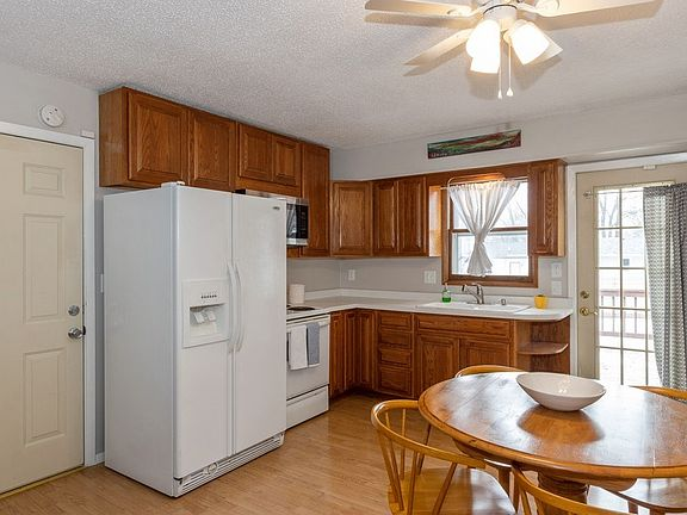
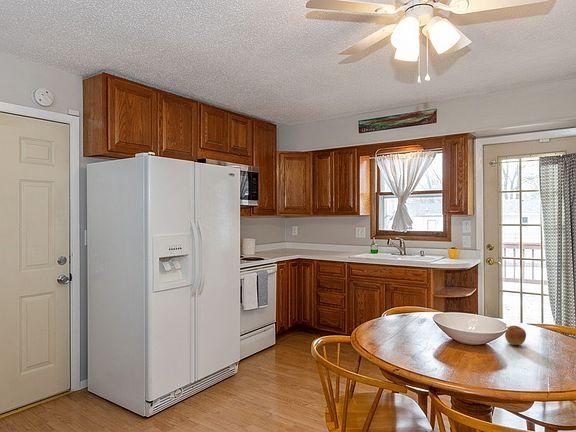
+ apple (515, 335)
